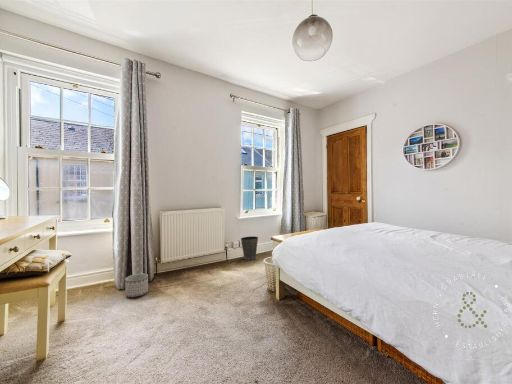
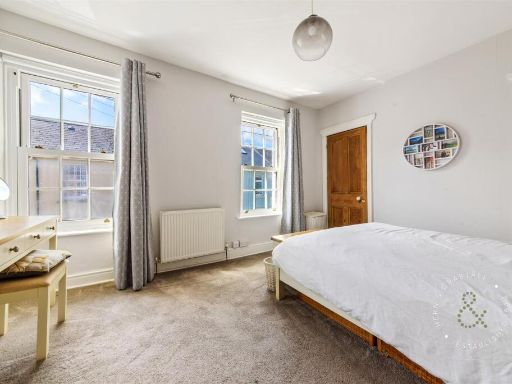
- waste basket (249, 248)
- planter (136, 285)
